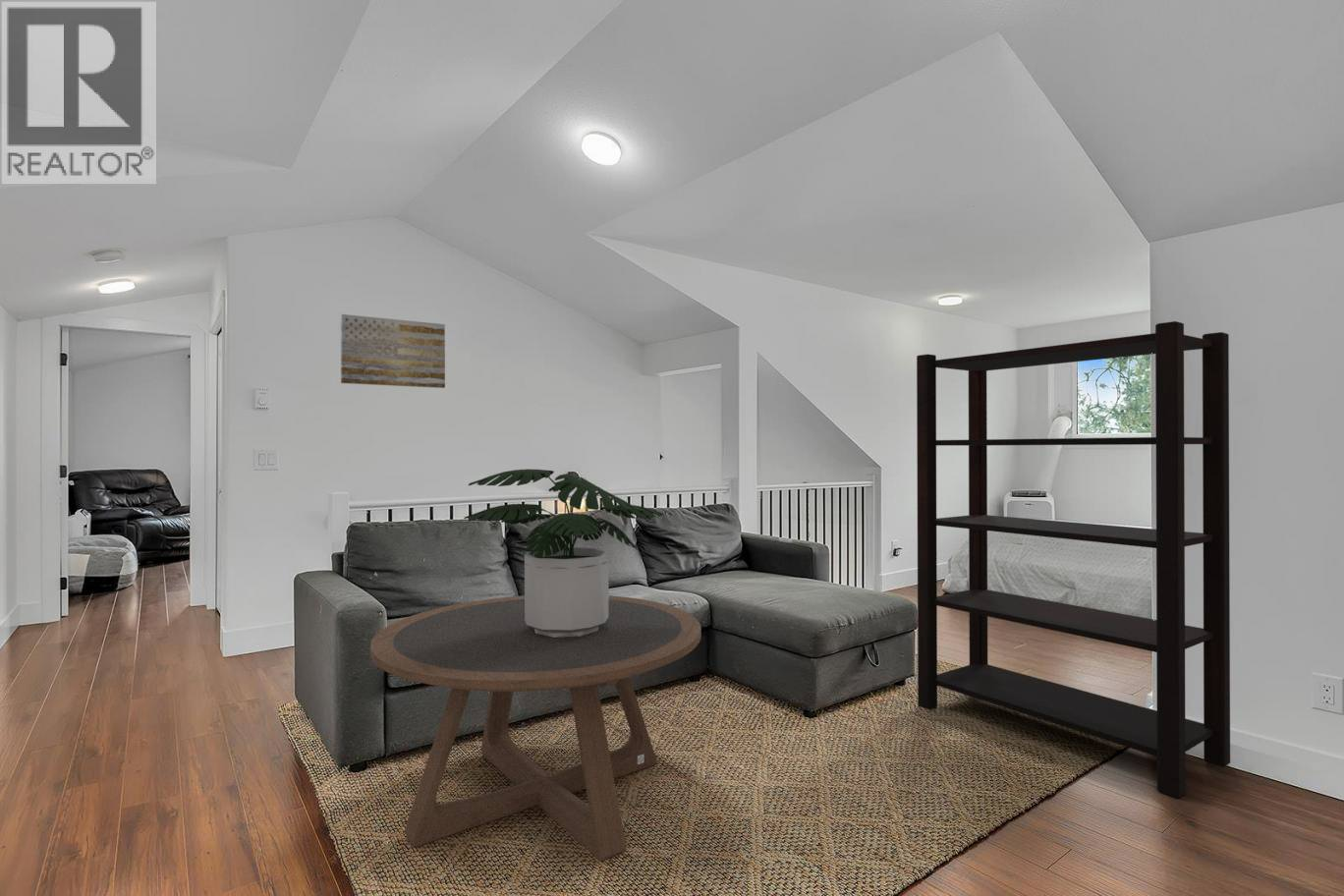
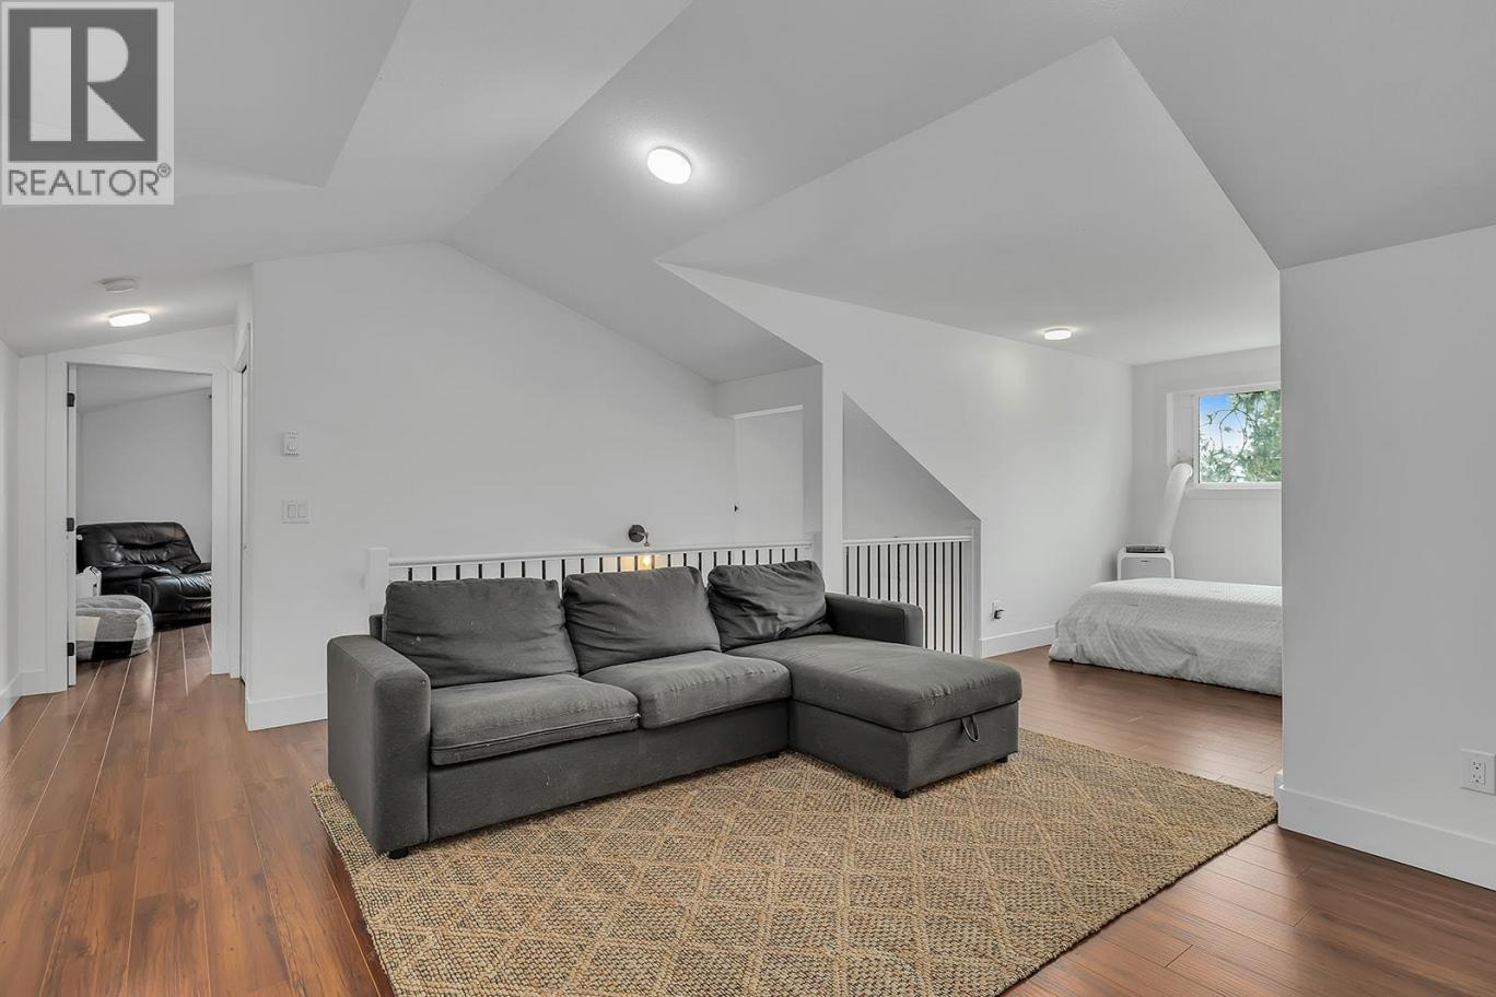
- bookshelf (1057, 537)
- potted plant (573, 547)
- coffee table (542, 690)
- wall art (394, 353)
